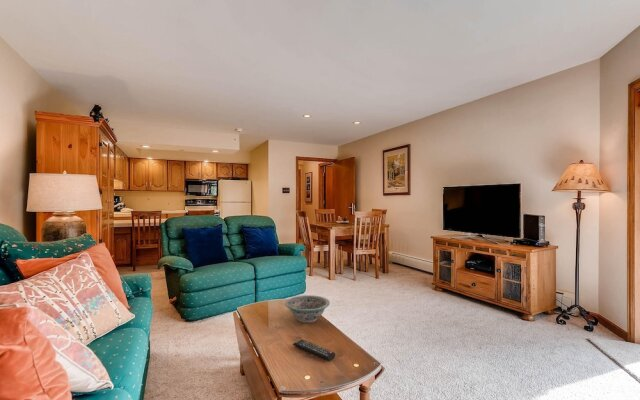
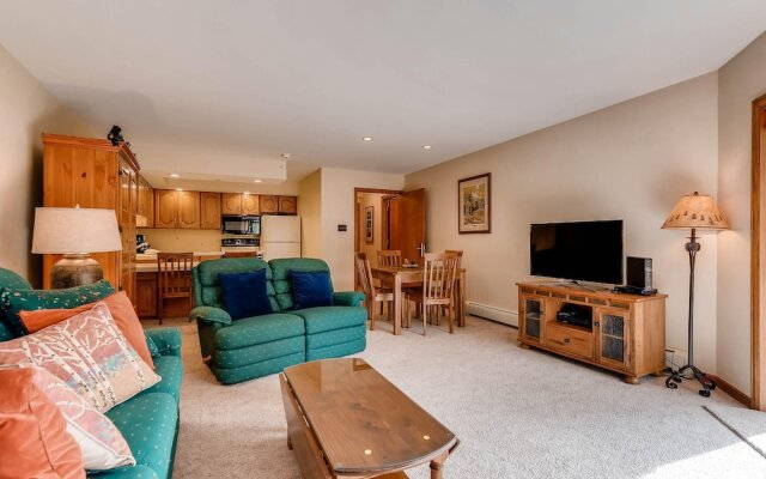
- remote control (313, 349)
- decorative bowl (307, 310)
